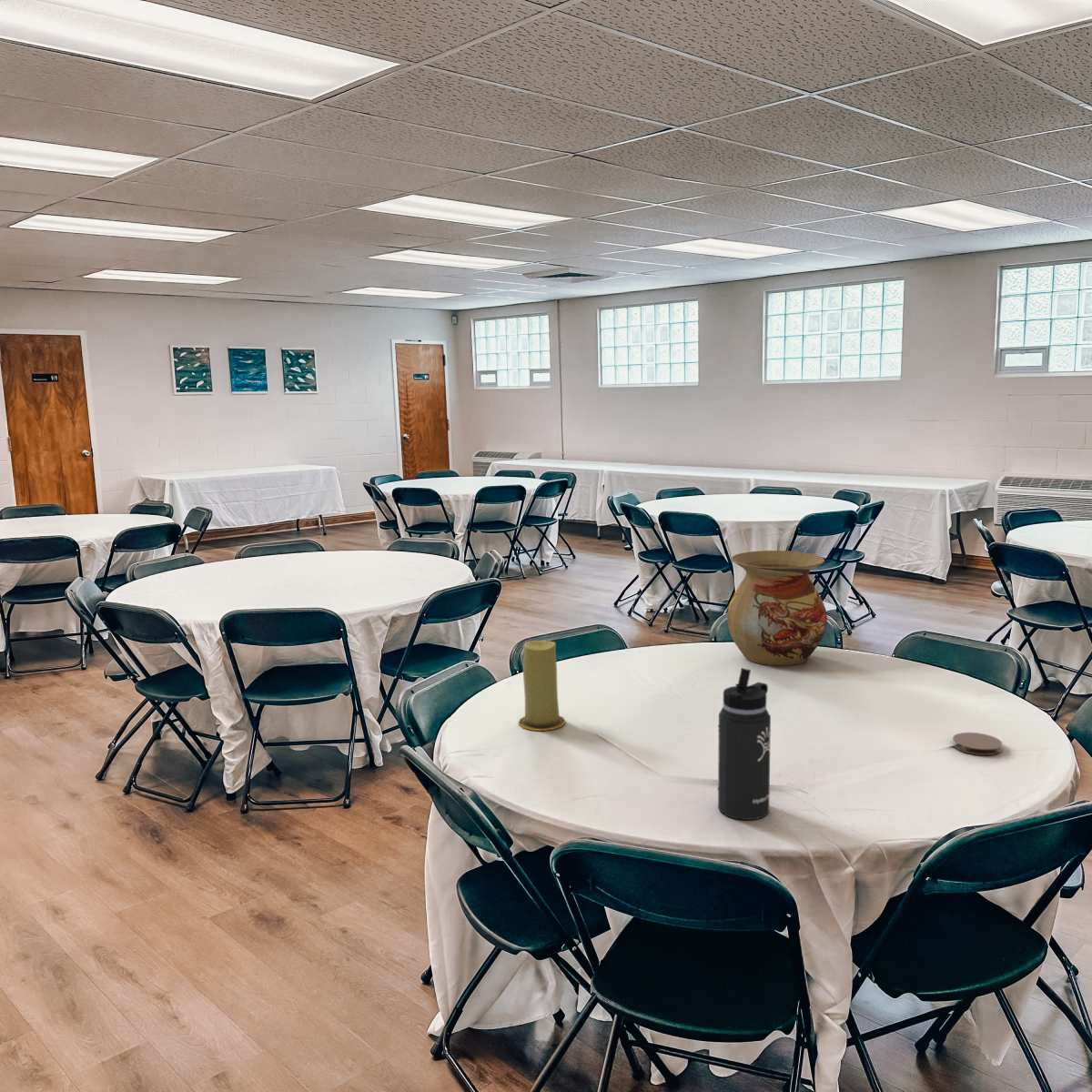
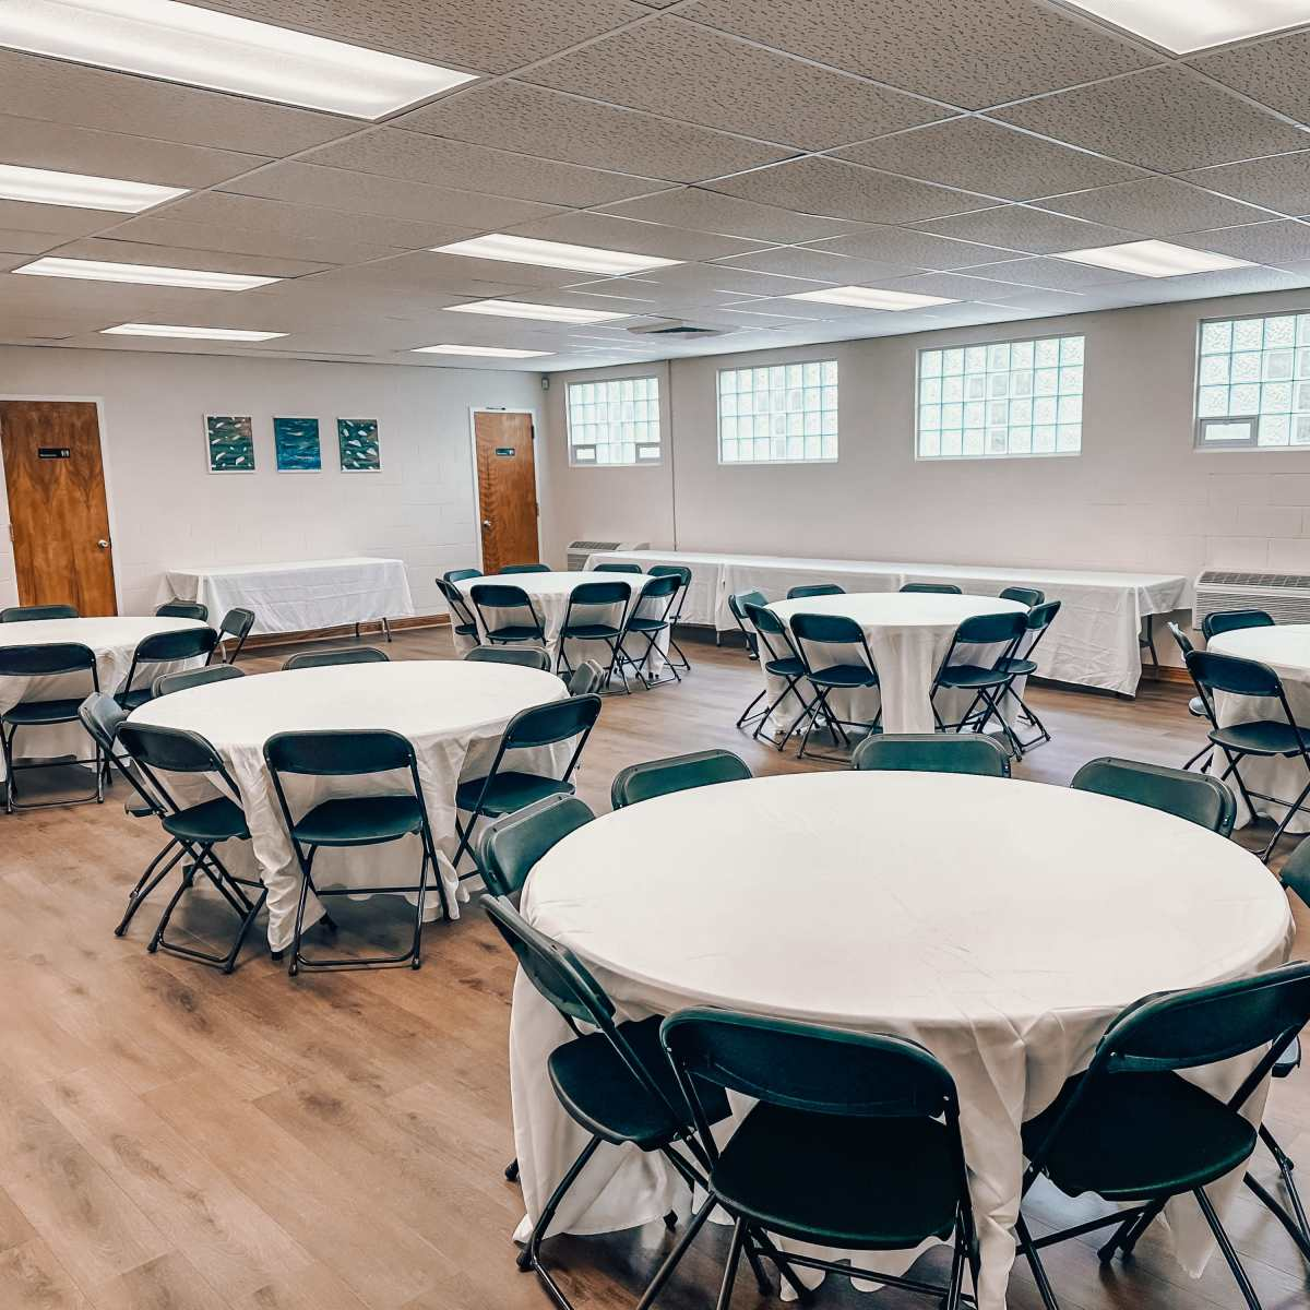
- vase (776, 608)
- thermos bottle (747, 738)
- coaster (976, 743)
- candle (541, 682)
